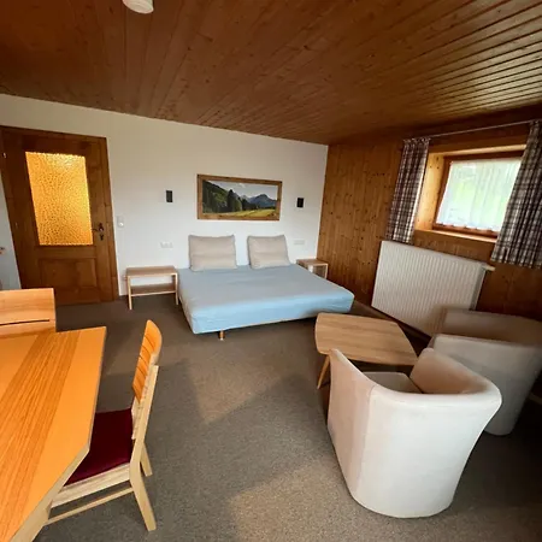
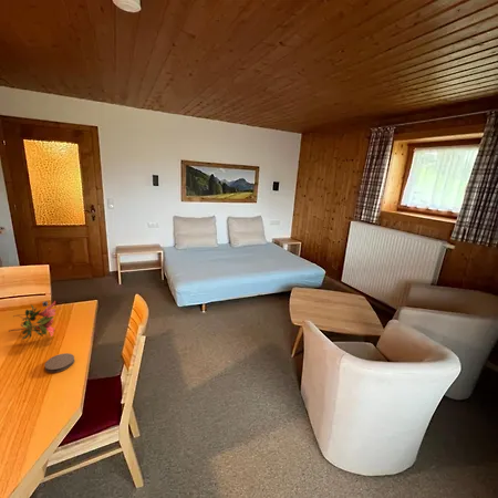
+ coaster (60, 362)
+ flower (34, 319)
